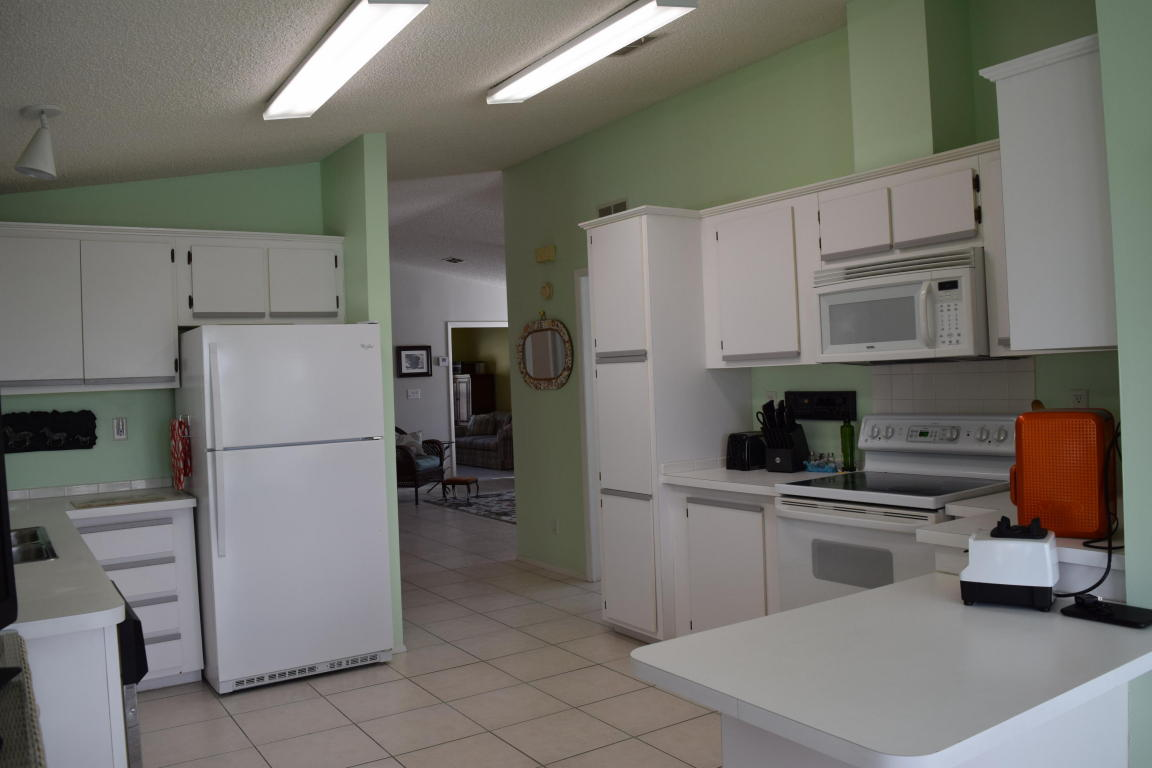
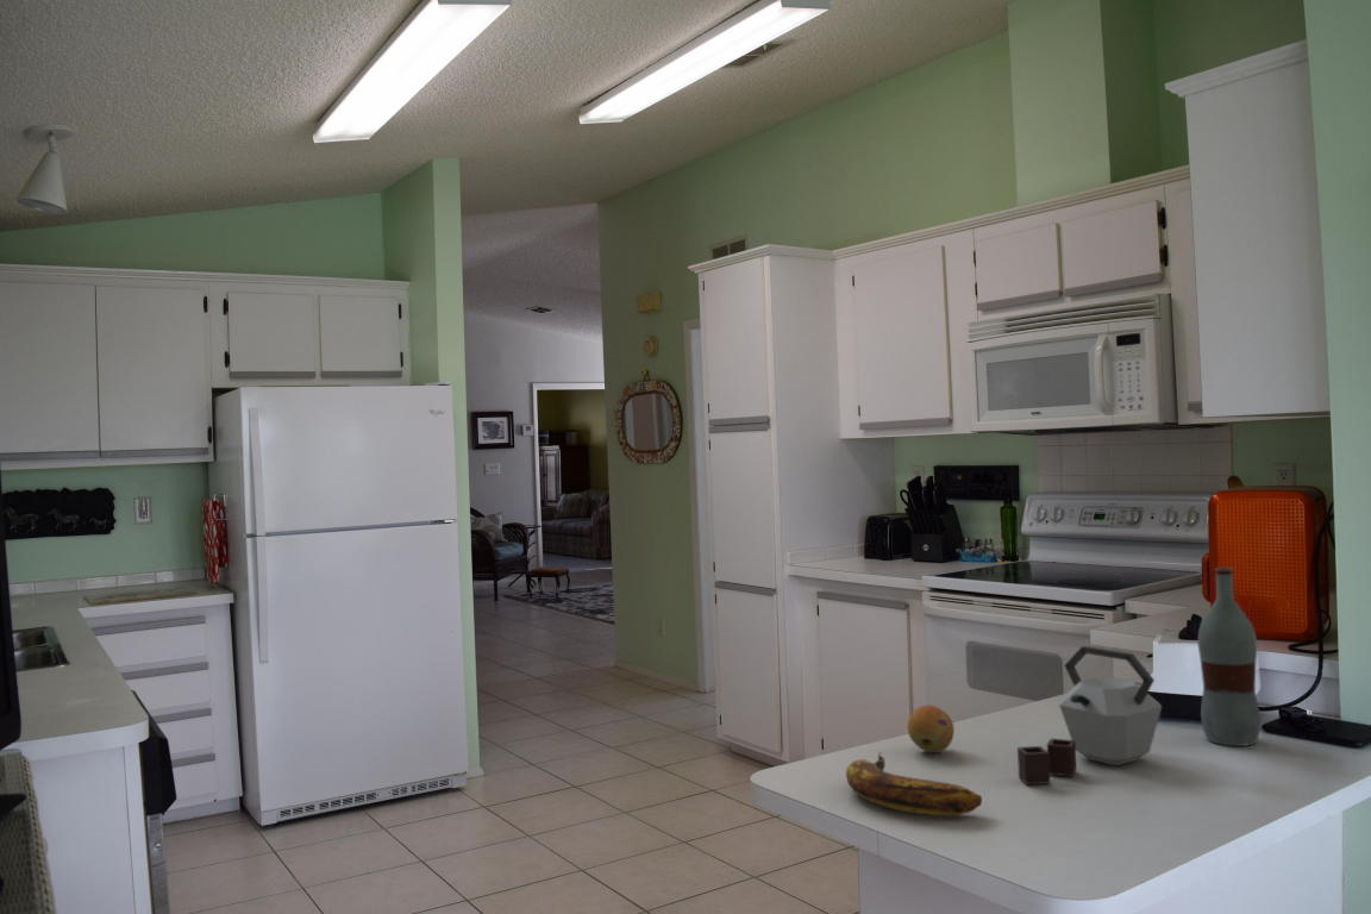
+ banana (904, 782)
+ bottle (1227, 653)
+ kettle (1079, 710)
+ fruit (929, 728)
